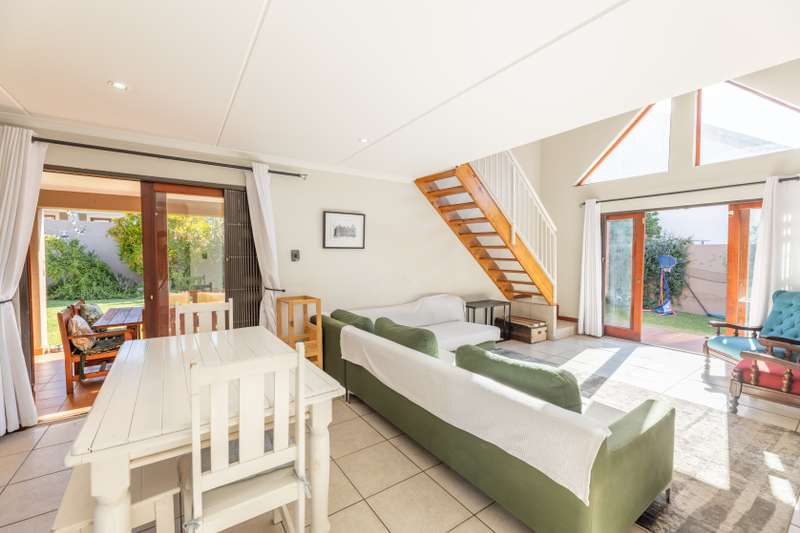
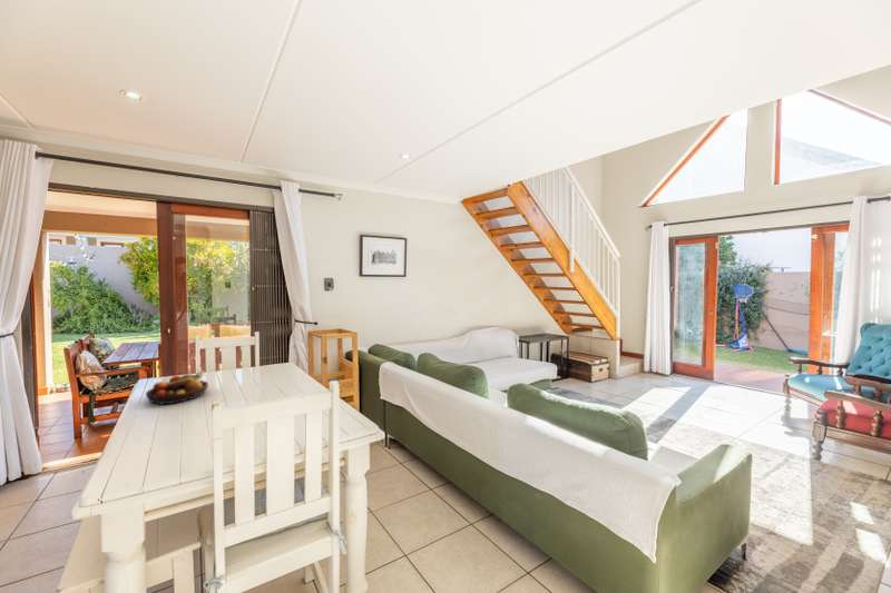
+ fruit bowl (178, 385)
